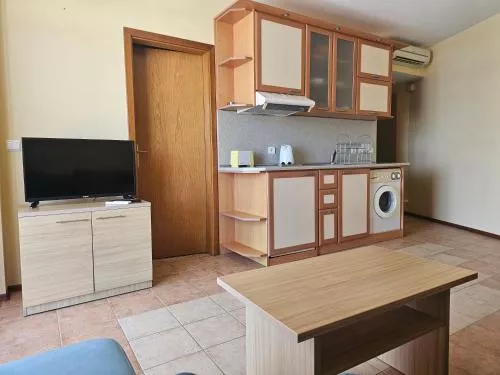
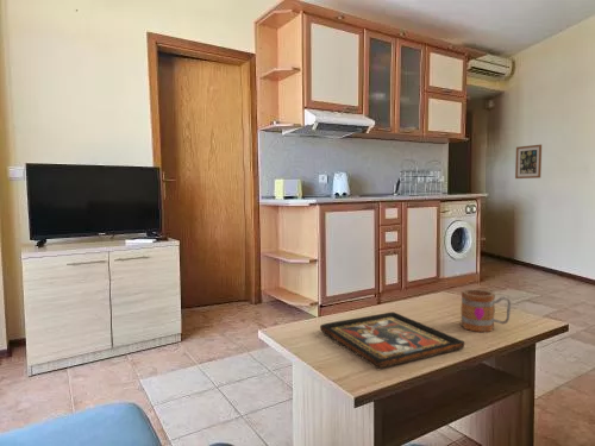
+ decorative tray (387, 335)
+ mug (484, 309)
+ wall art (527, 162)
